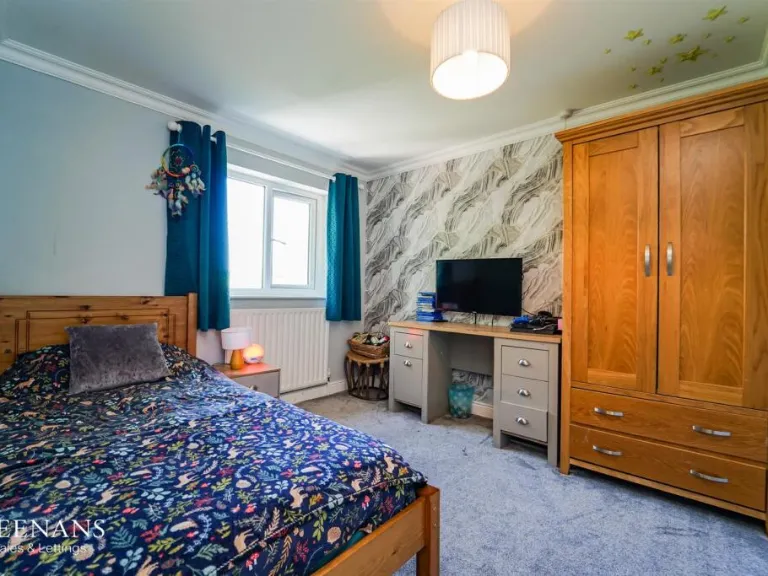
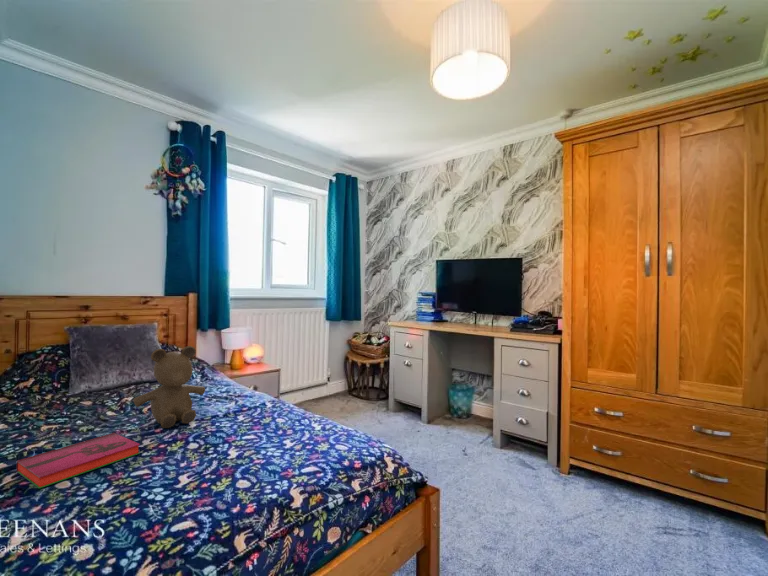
+ hardback book (81, 456)
+ teddy bear (173, 384)
